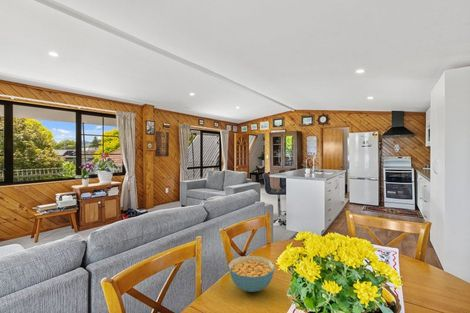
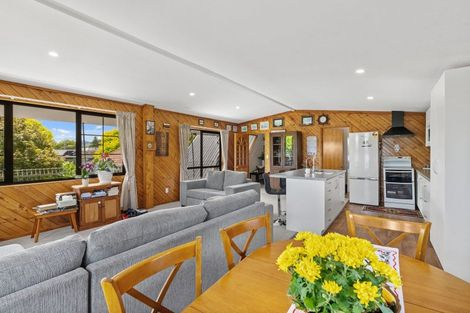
- cereal bowl (251, 276)
